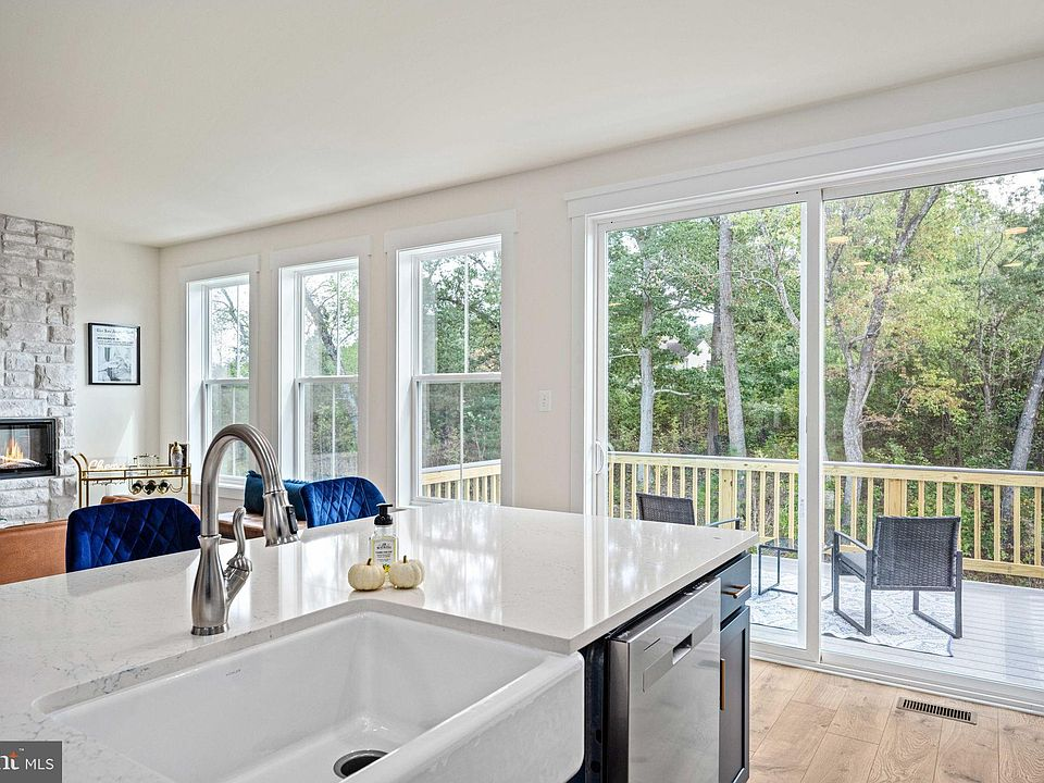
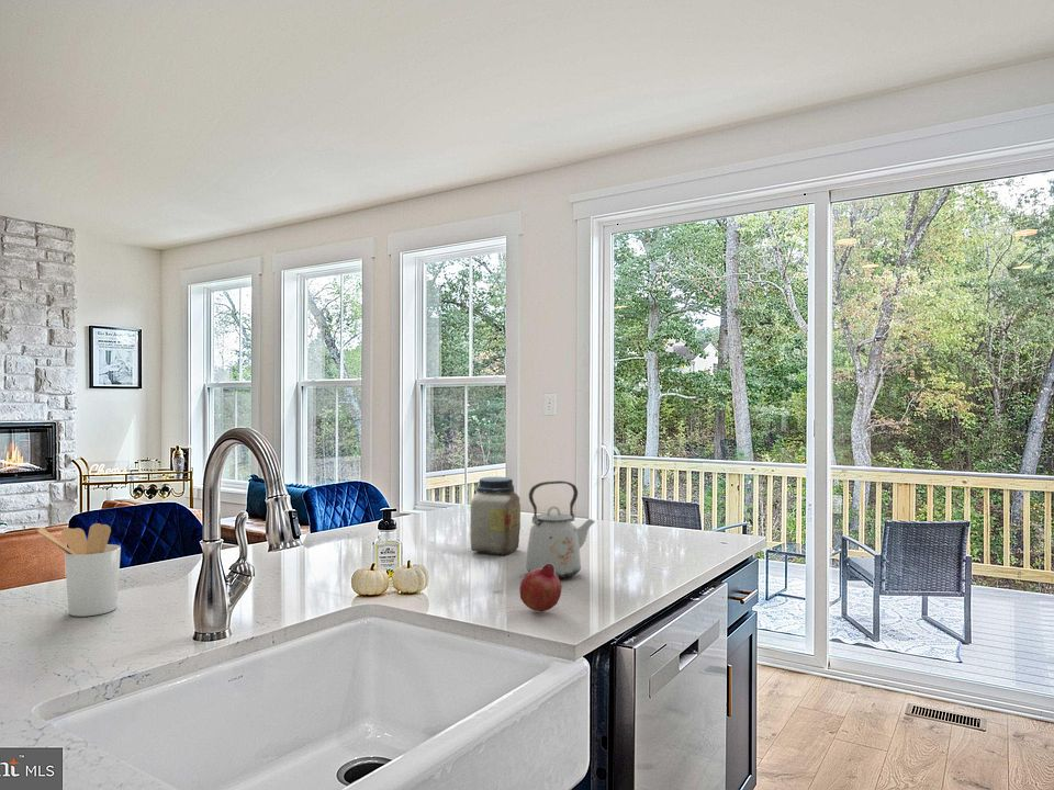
+ utensil holder (78, 566)
+ kettle (562, 527)
+ jar (495, 514)
+ fruit (540, 586)
